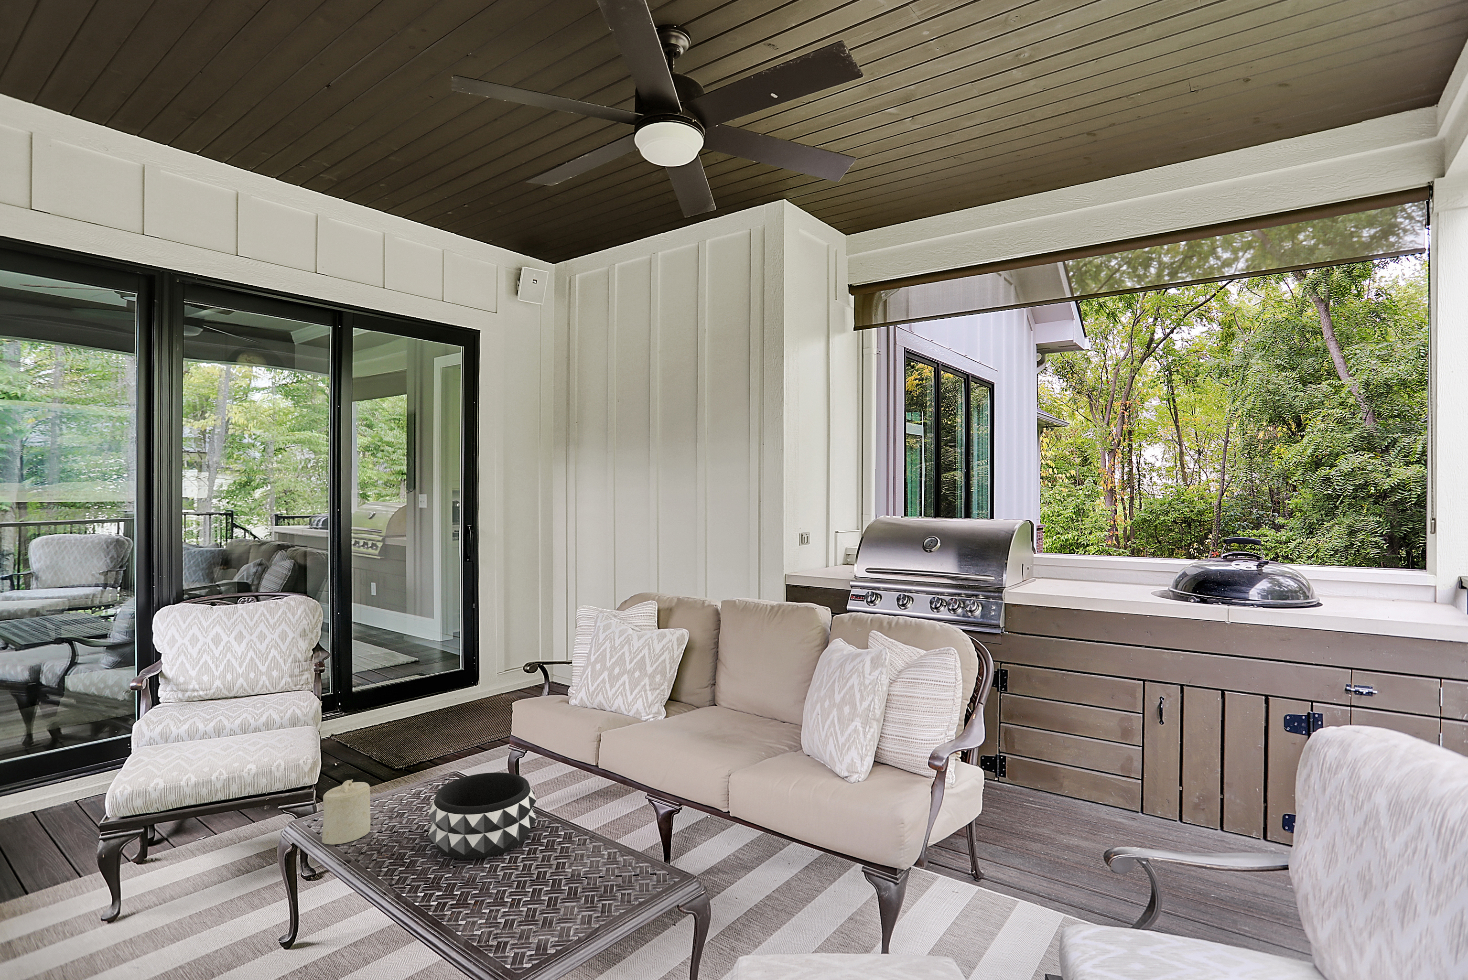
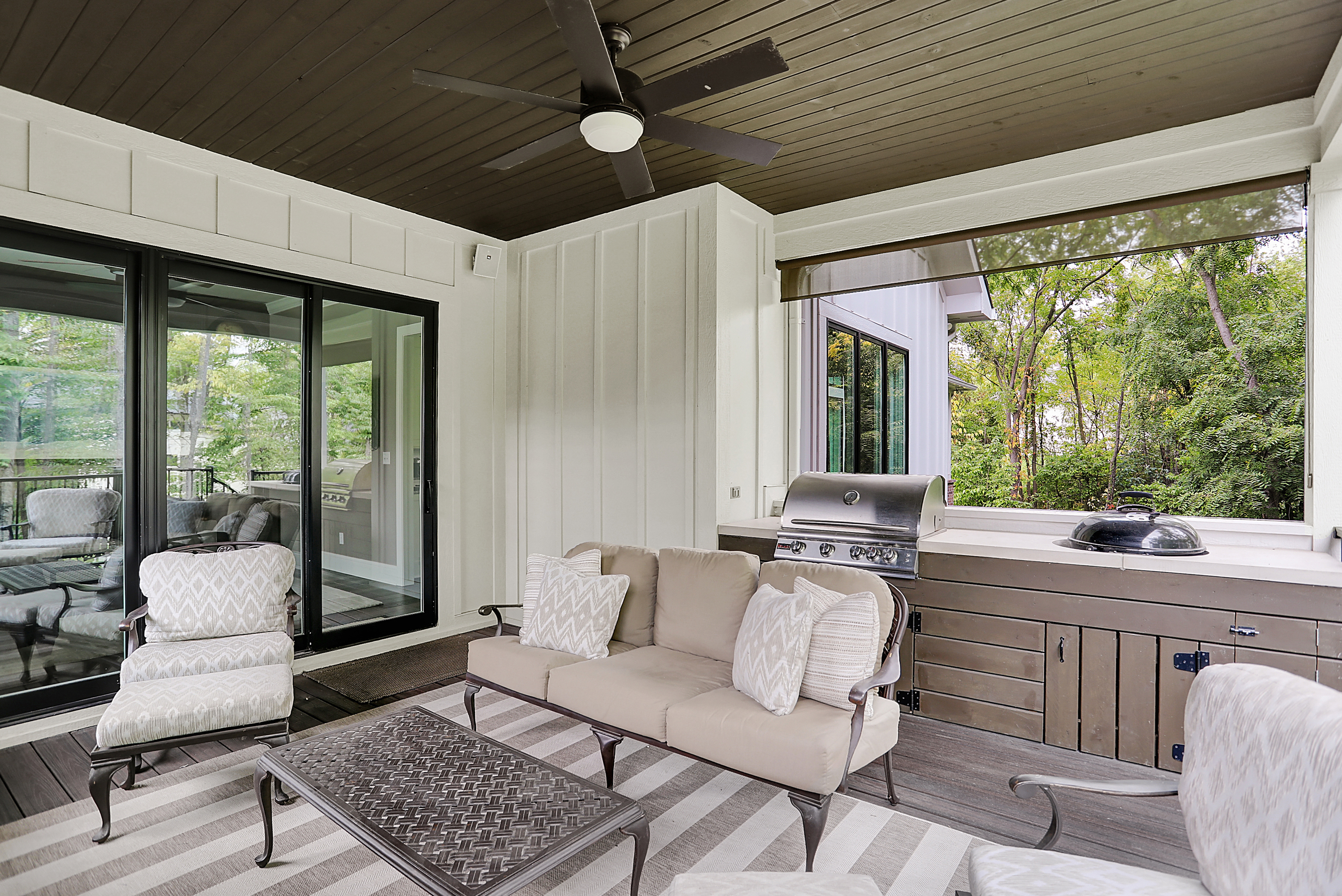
- candle (347, 808)
- decorative bowl (483, 814)
